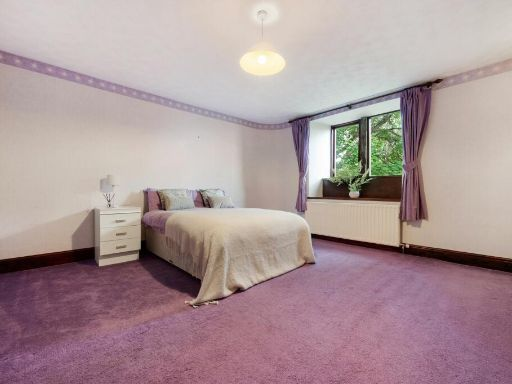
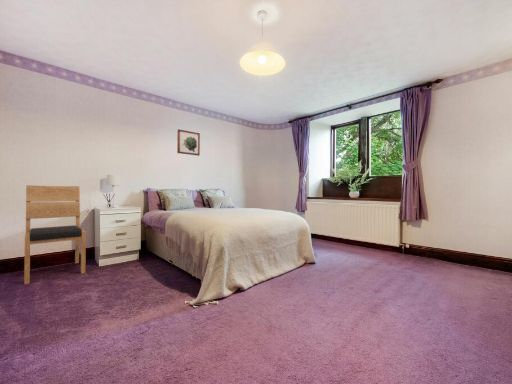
+ wall art (188, 142)
+ chair (55, 228)
